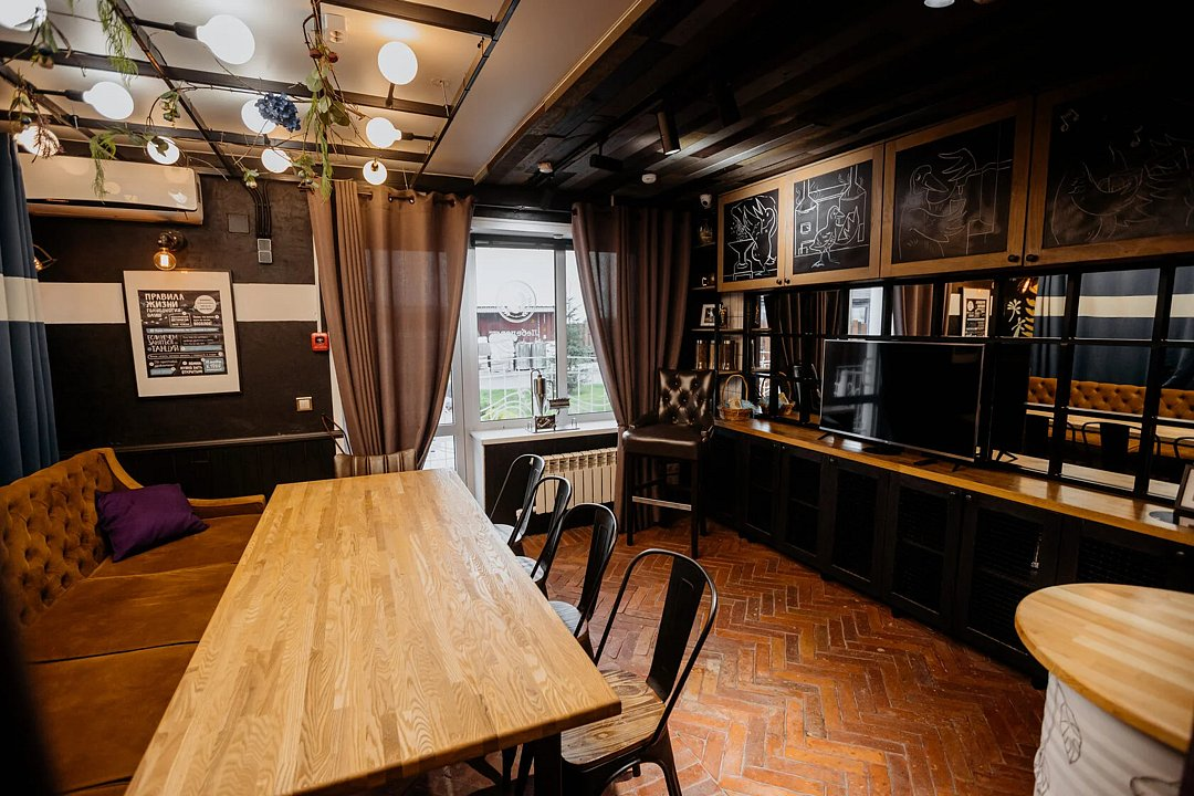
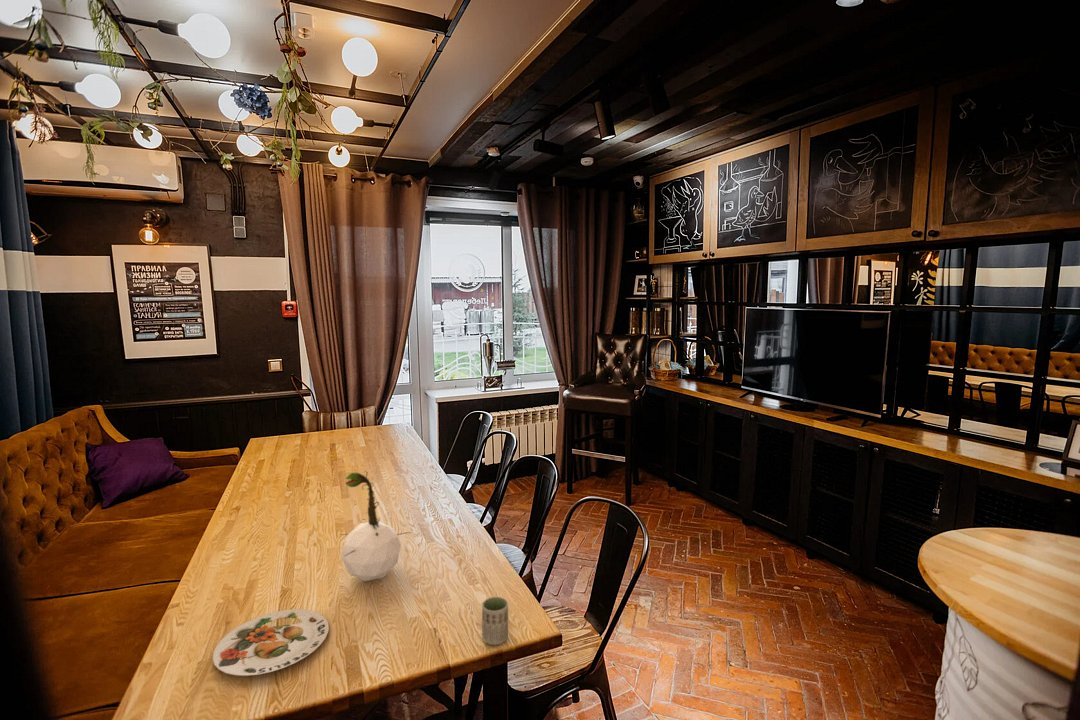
+ cup (495, 621)
+ plate (273, 641)
+ plant (376, 523)
